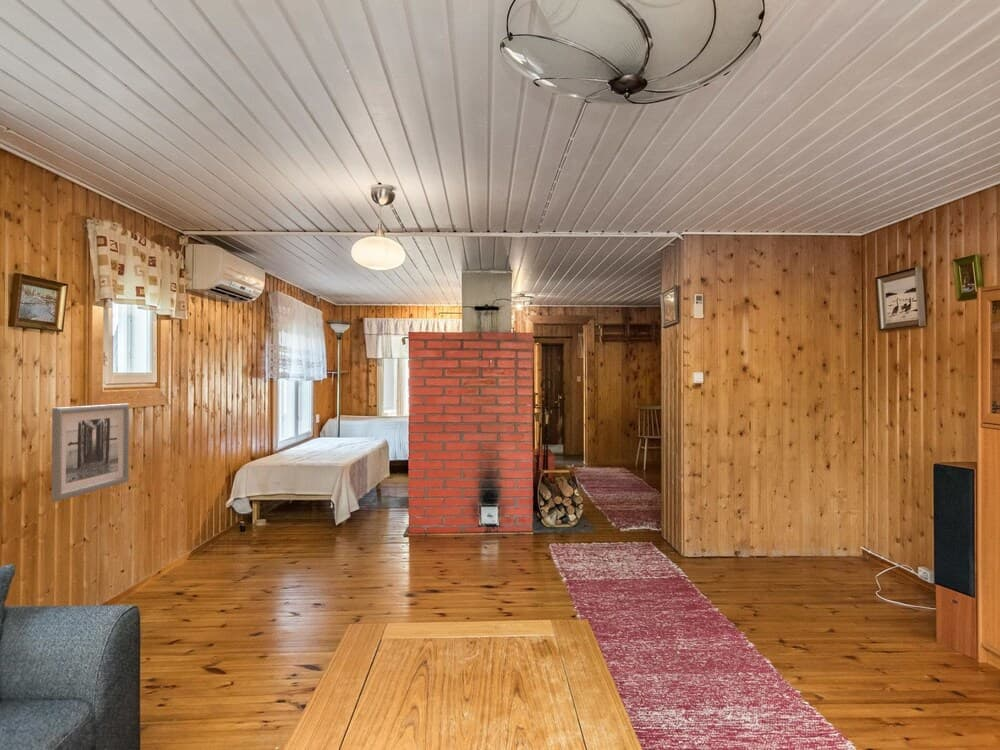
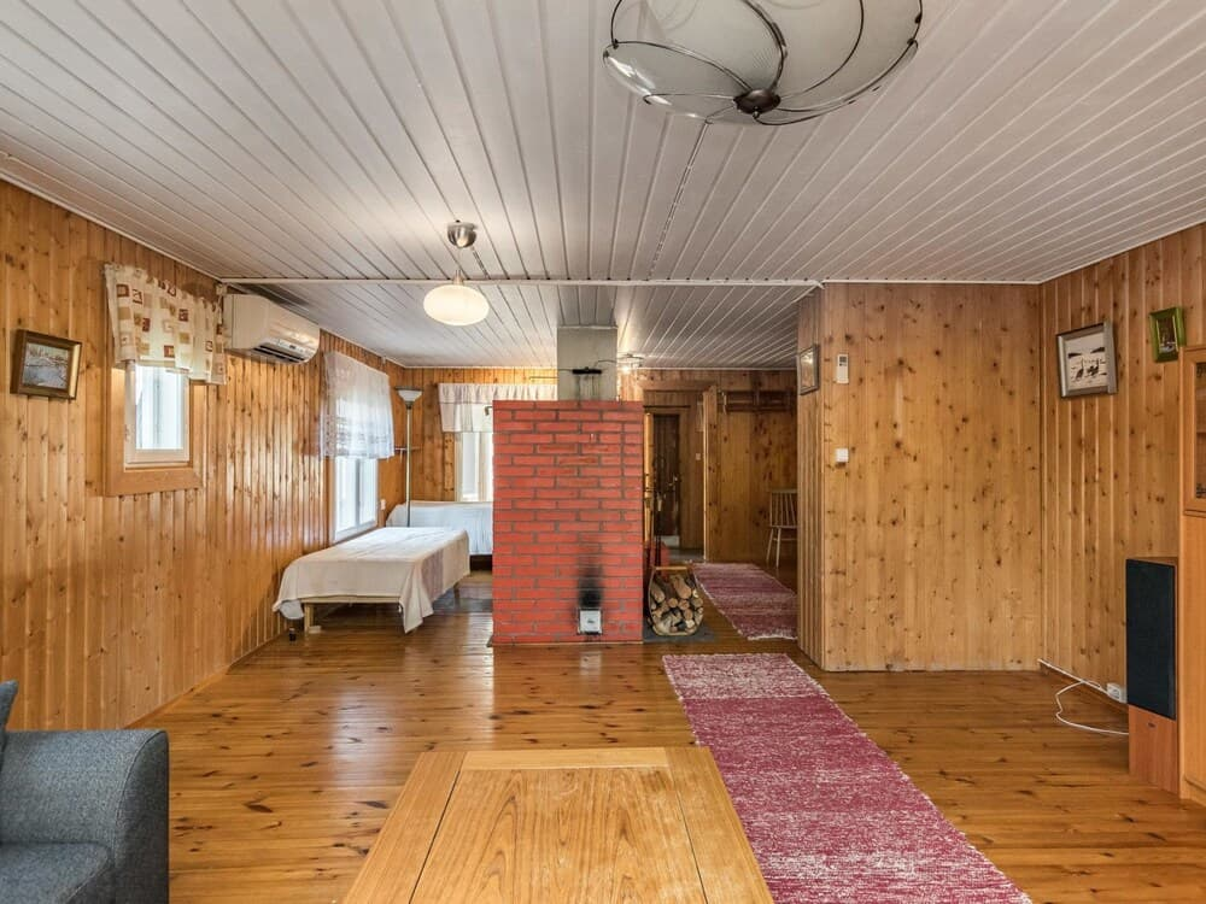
- wall art (94, 448)
